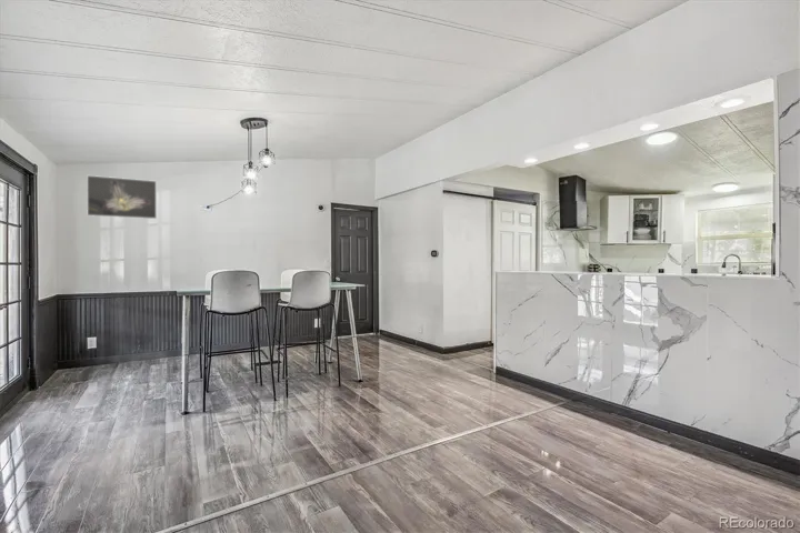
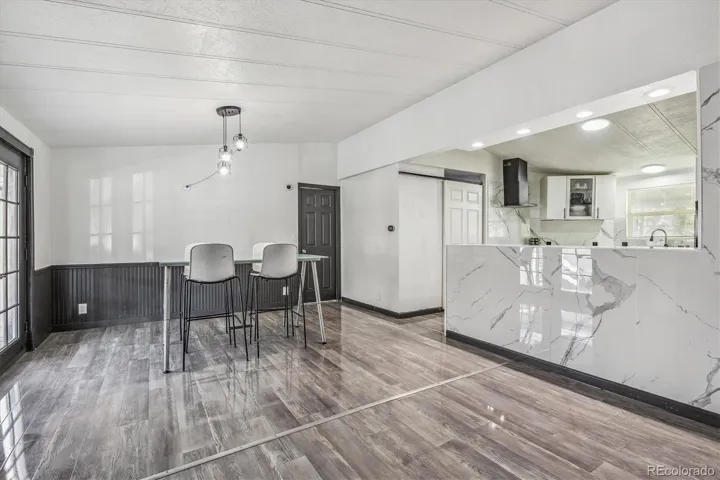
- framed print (122, 198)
